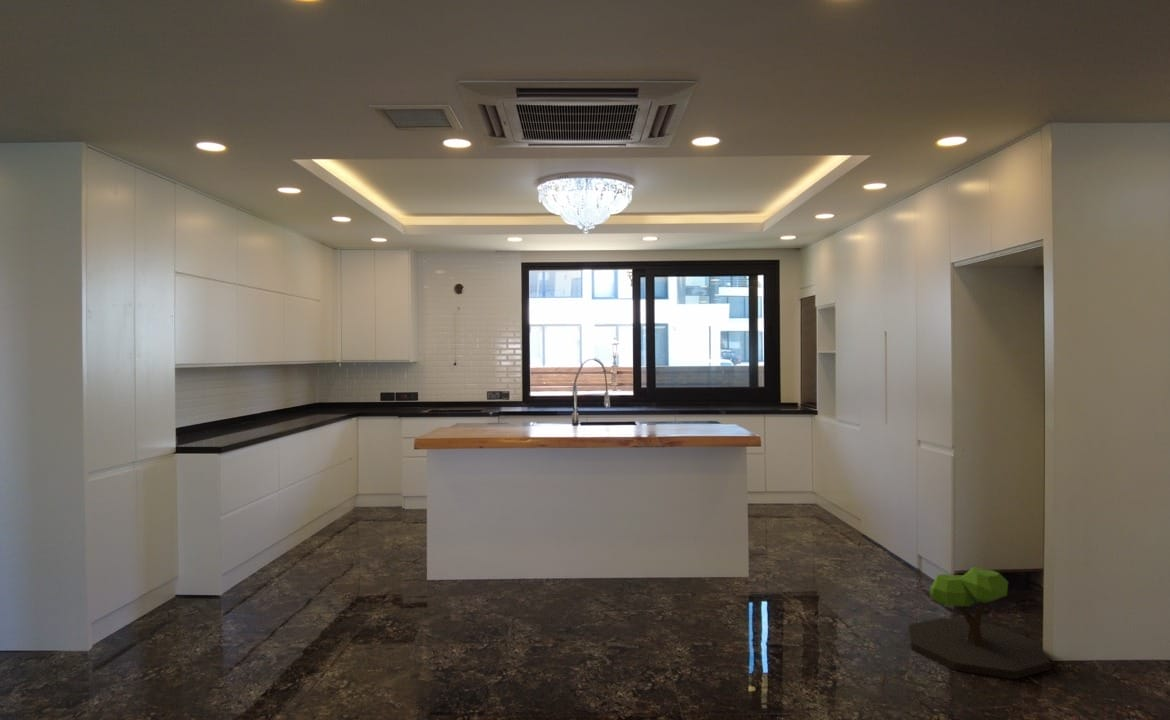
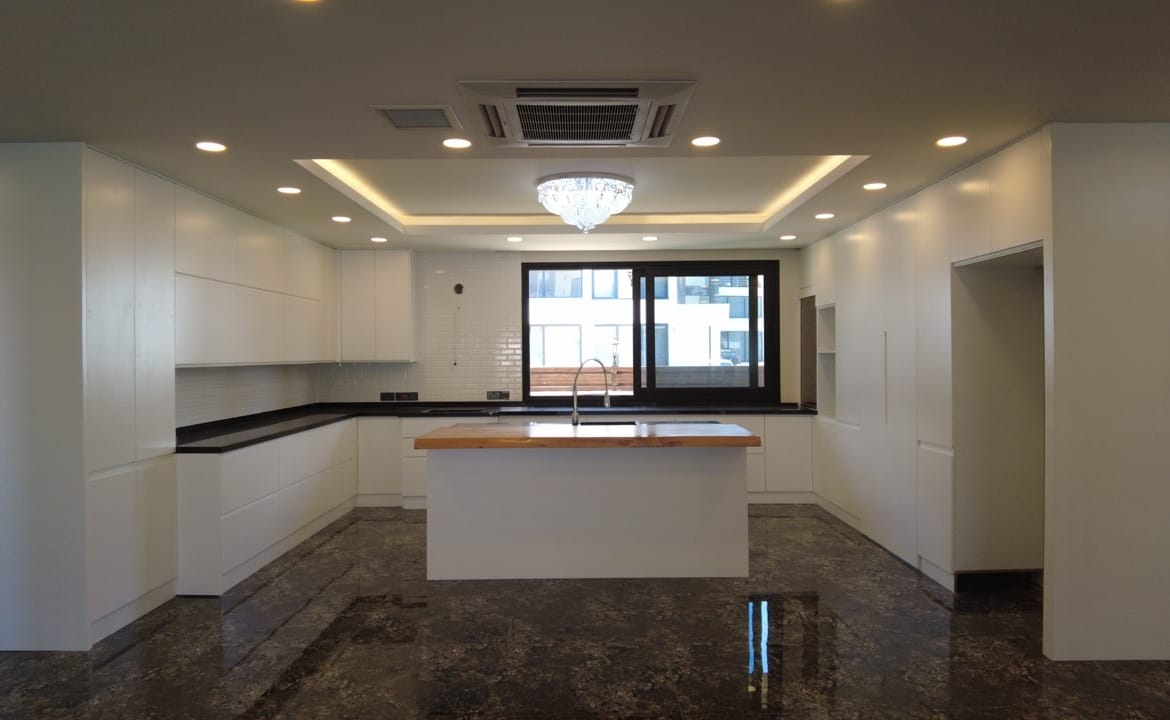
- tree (976, 611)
